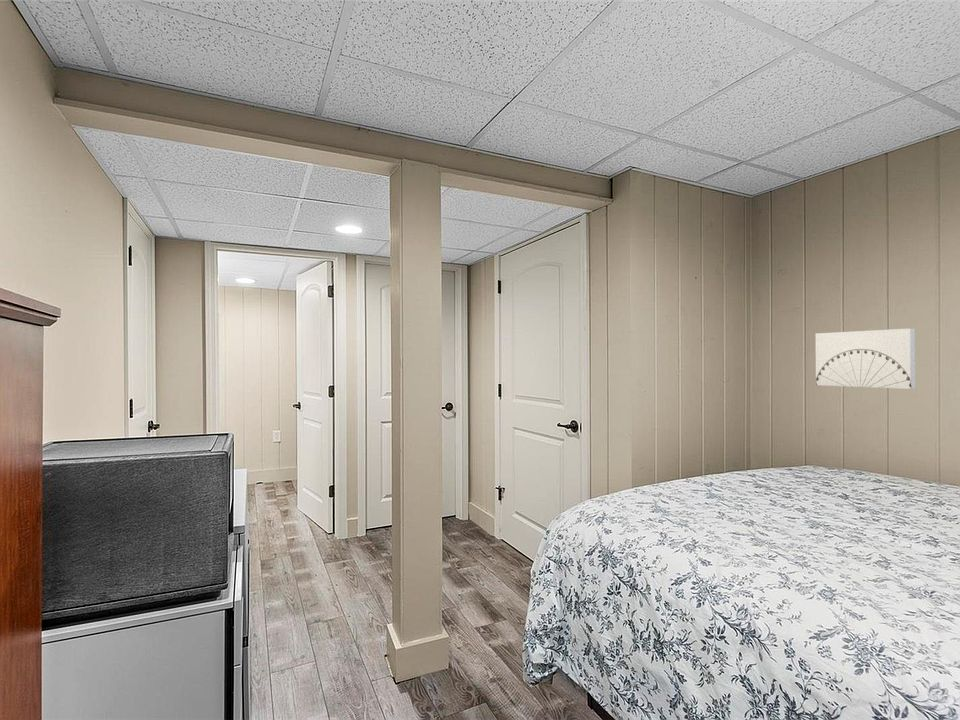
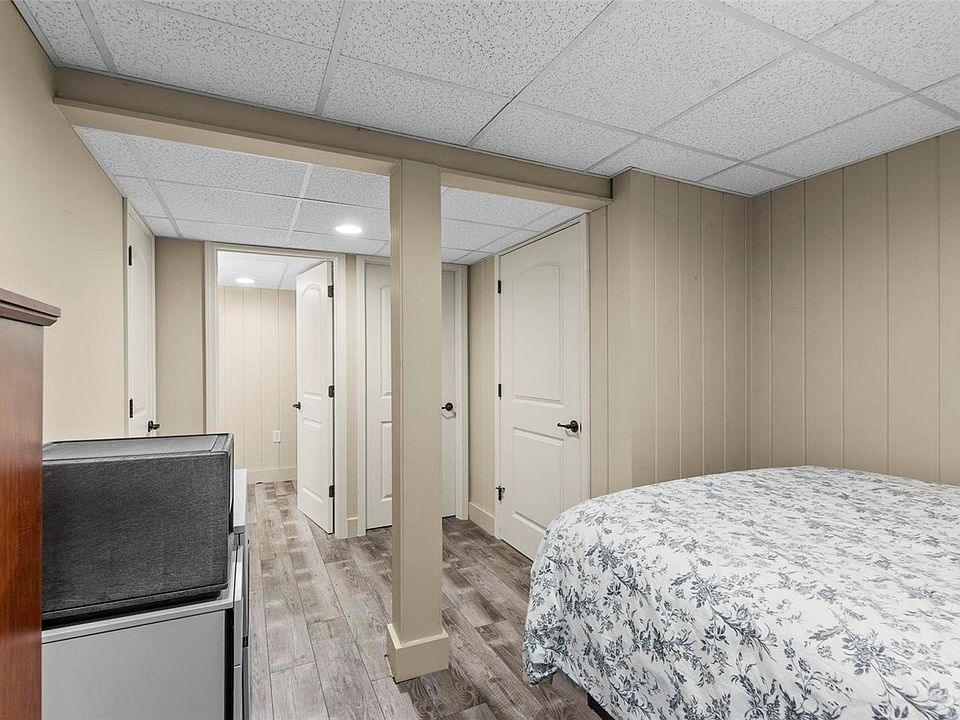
- wall art (861, 359)
